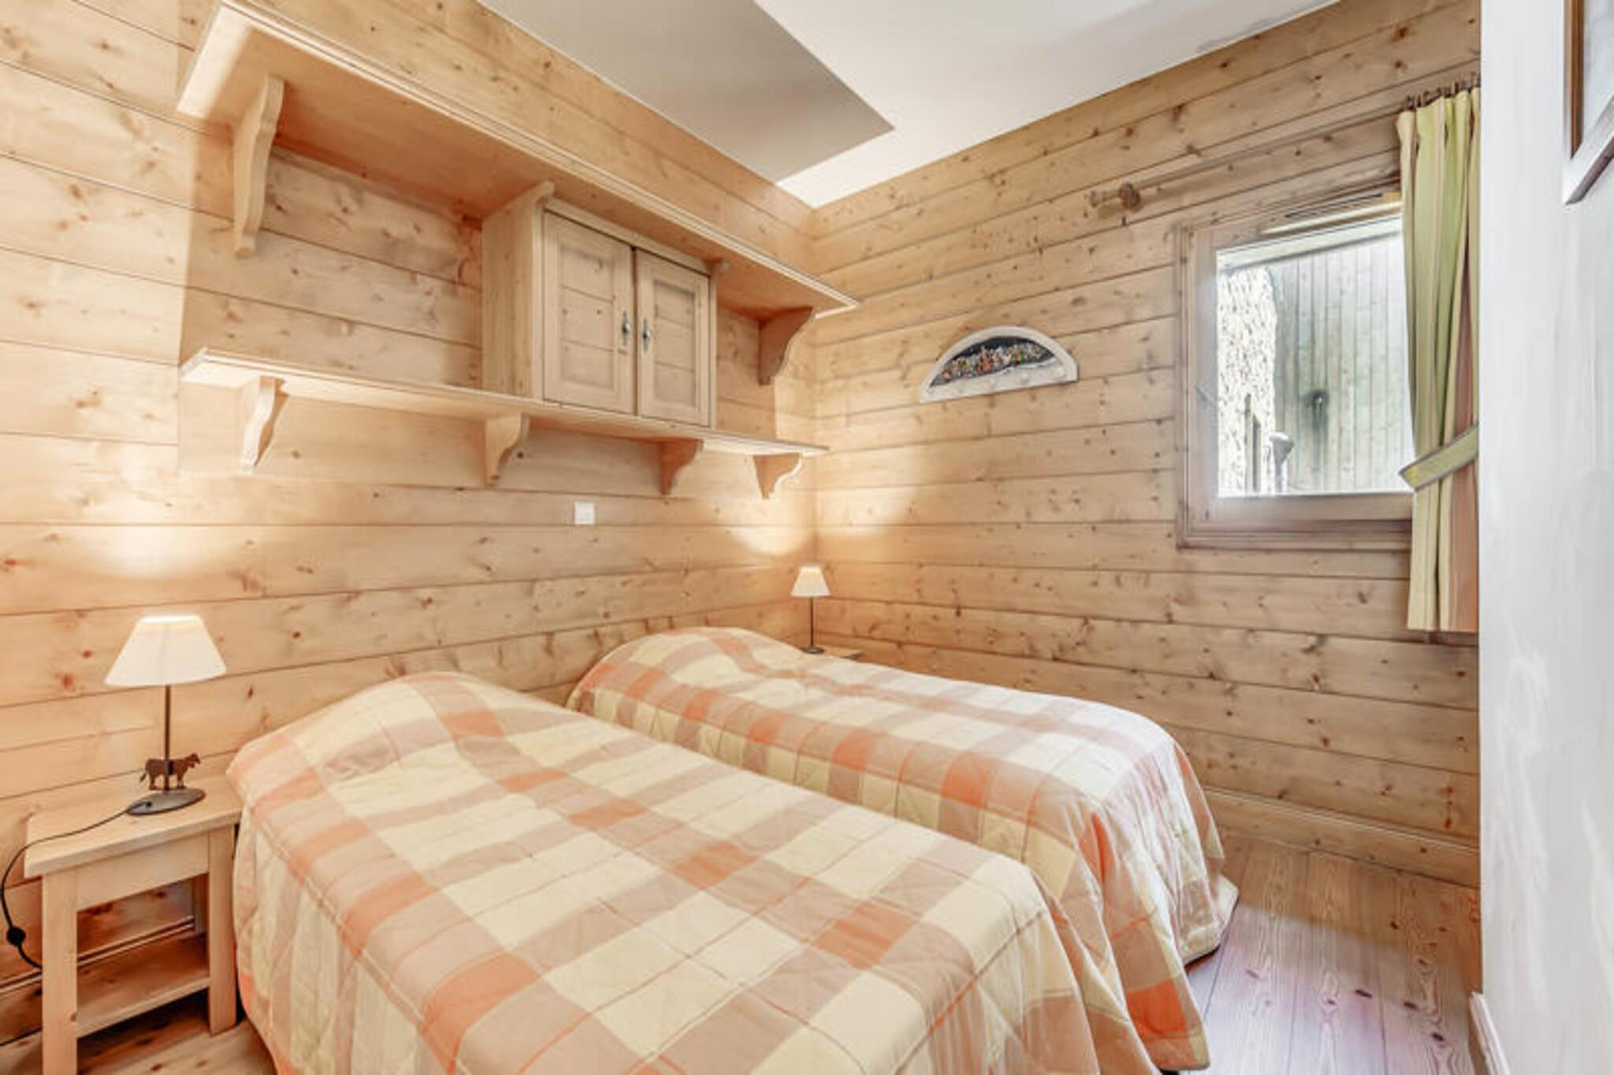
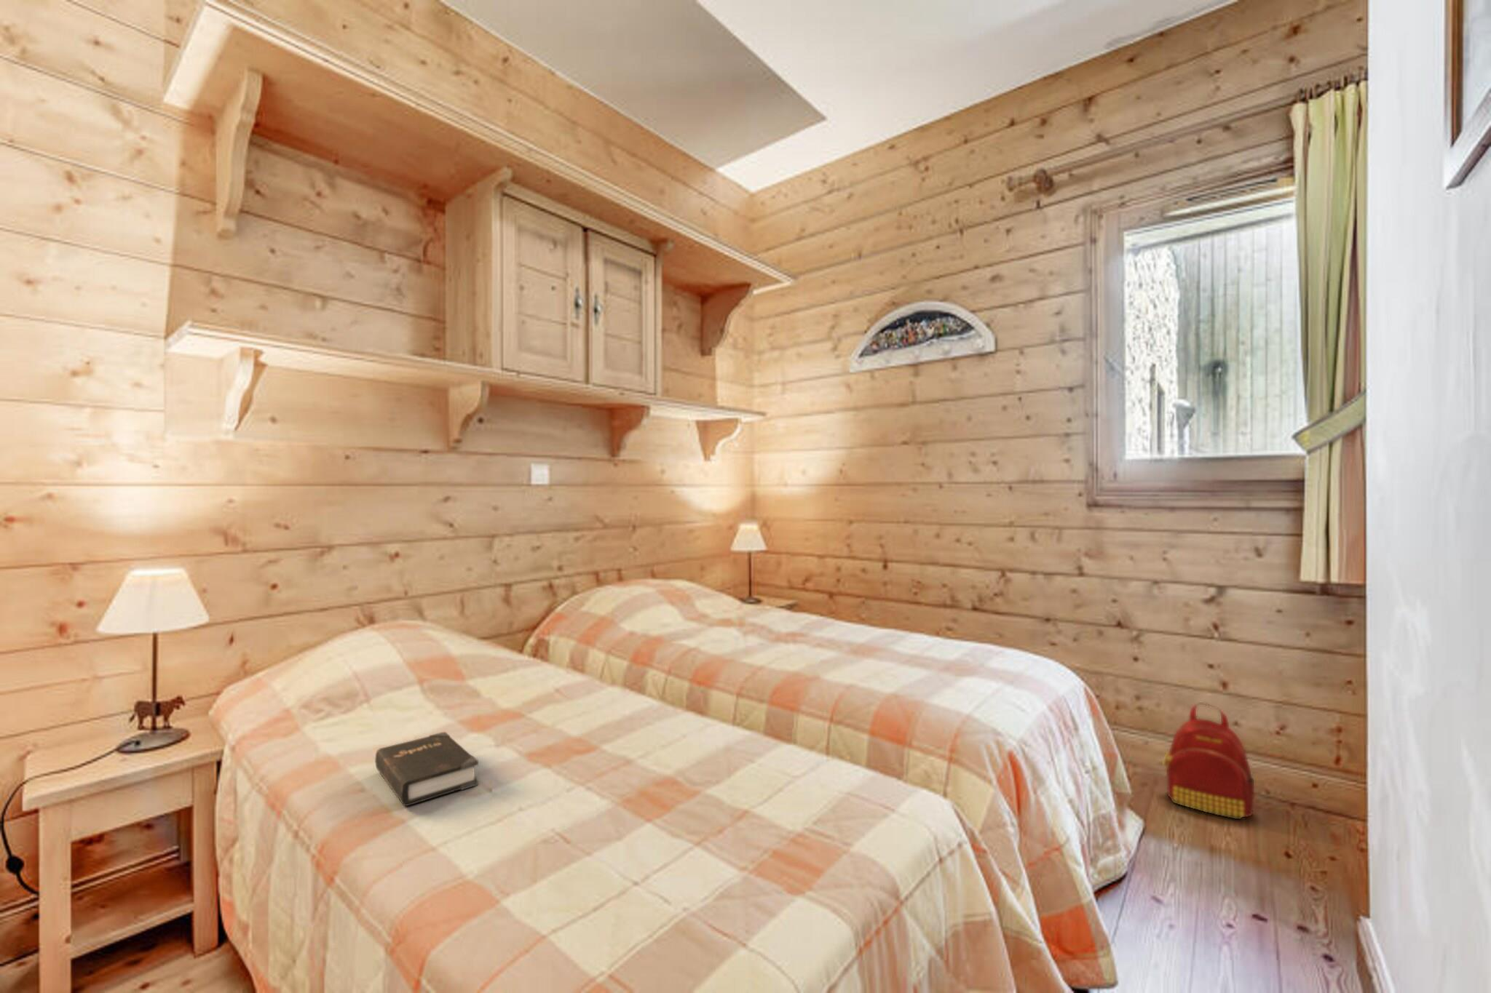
+ backpack (1206, 757)
+ hardback book (426, 766)
